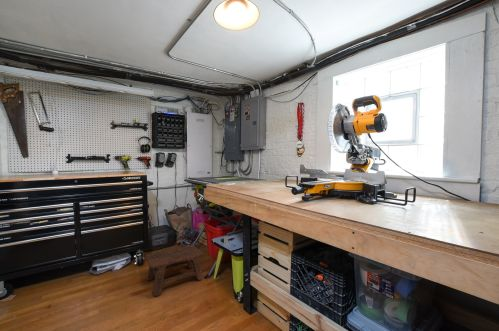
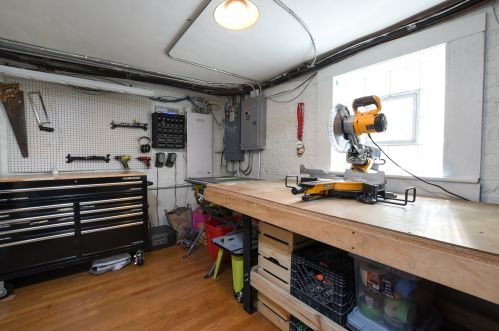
- stool (174, 266)
